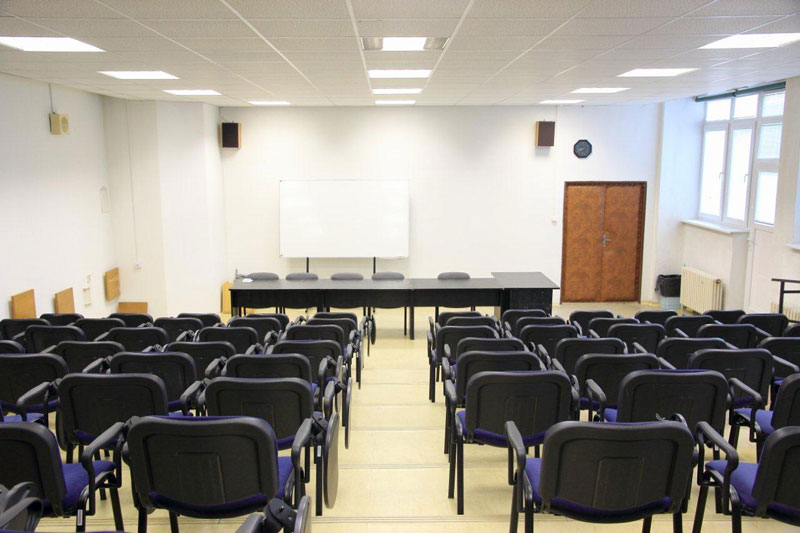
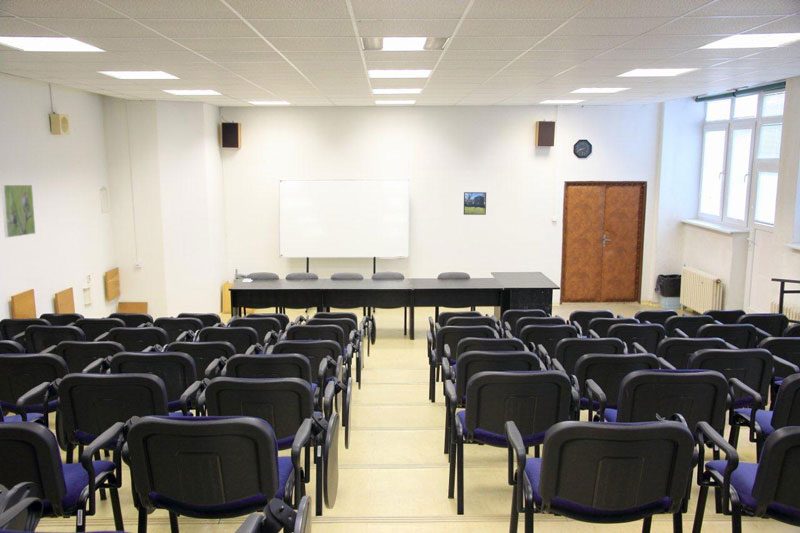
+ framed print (474, 203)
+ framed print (19, 210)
